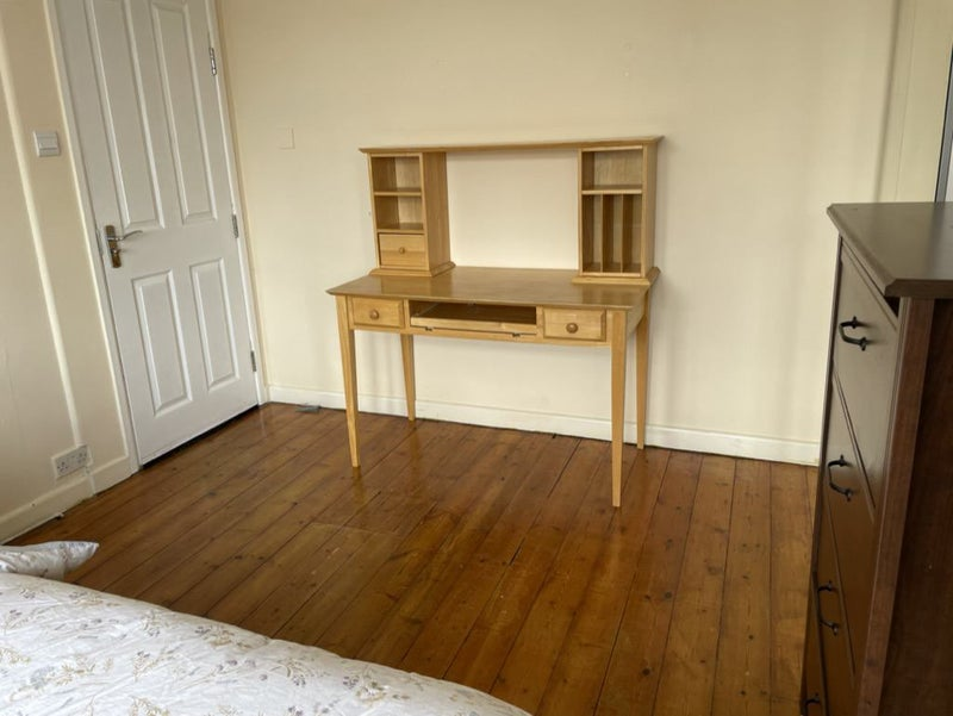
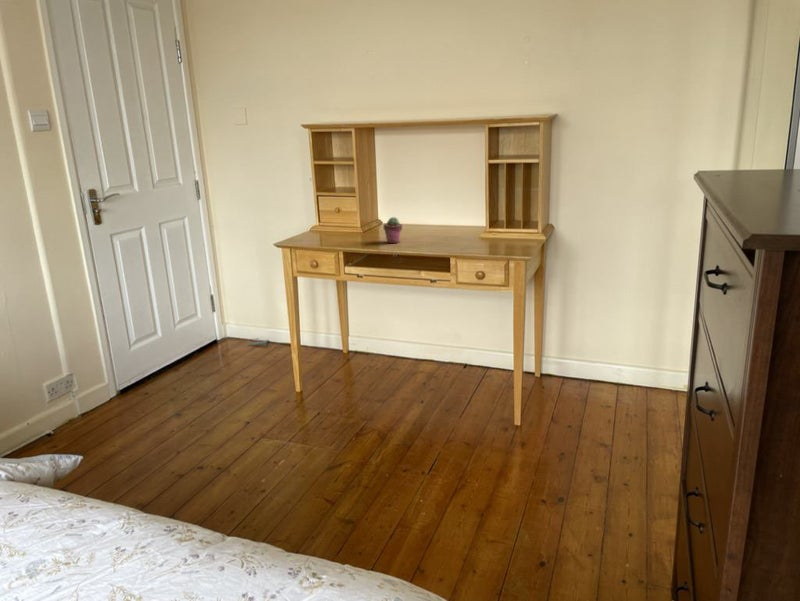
+ potted succulent (392, 229)
